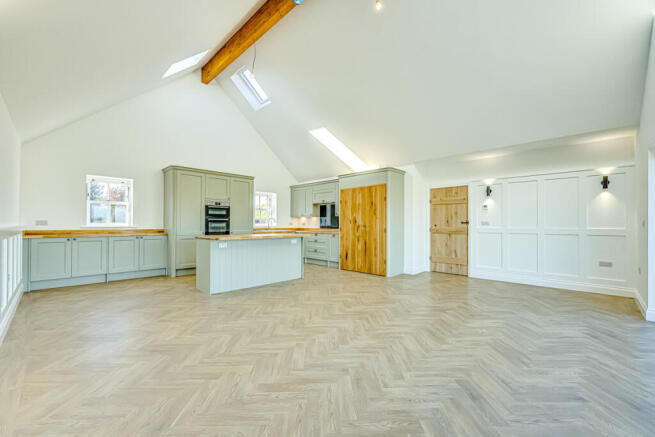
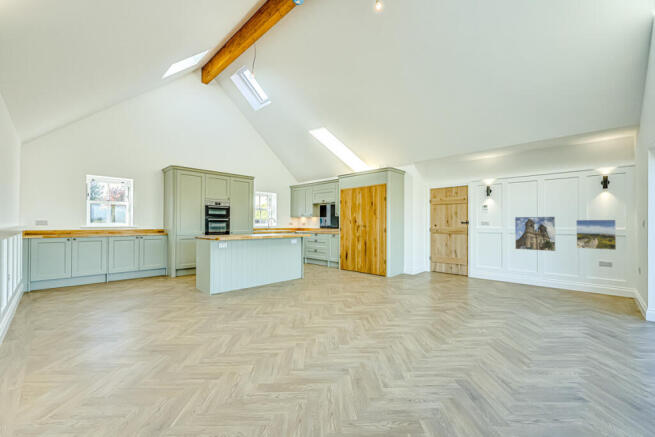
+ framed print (595, 234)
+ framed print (534, 233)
